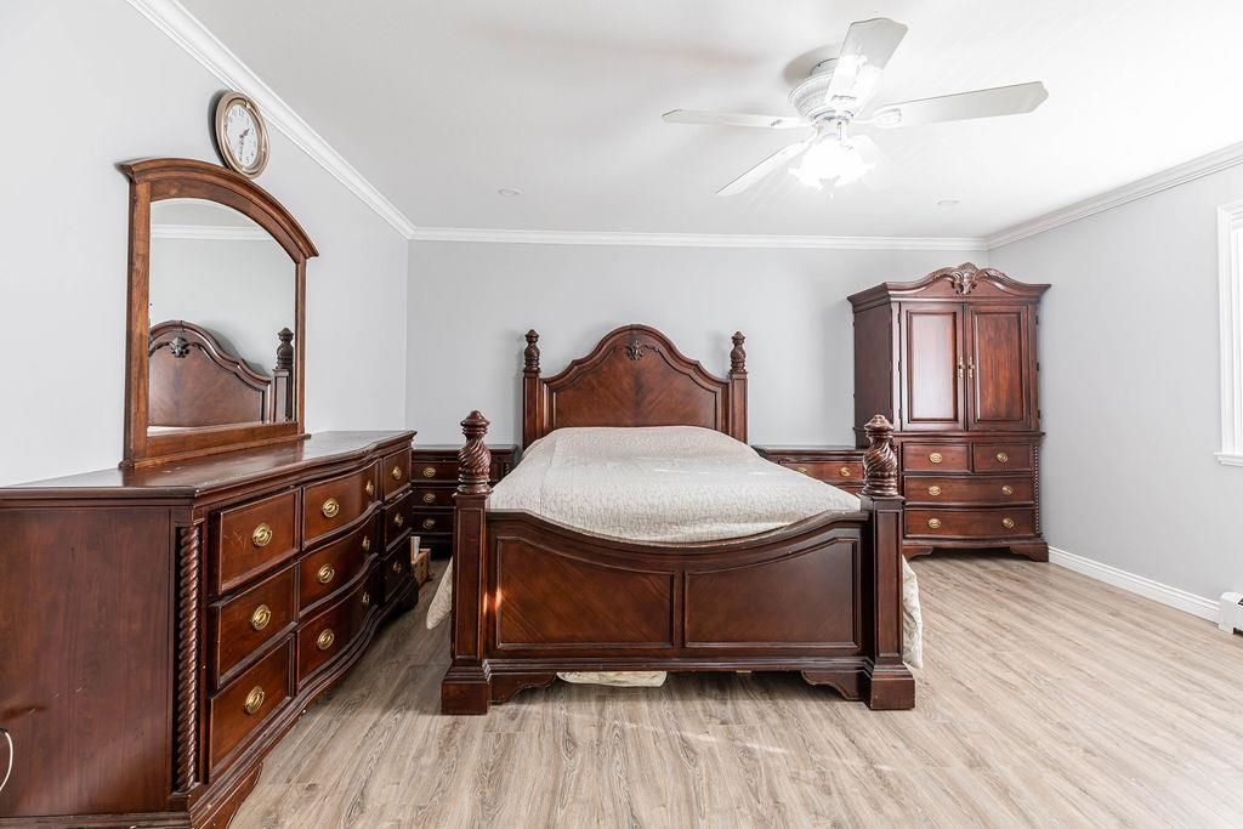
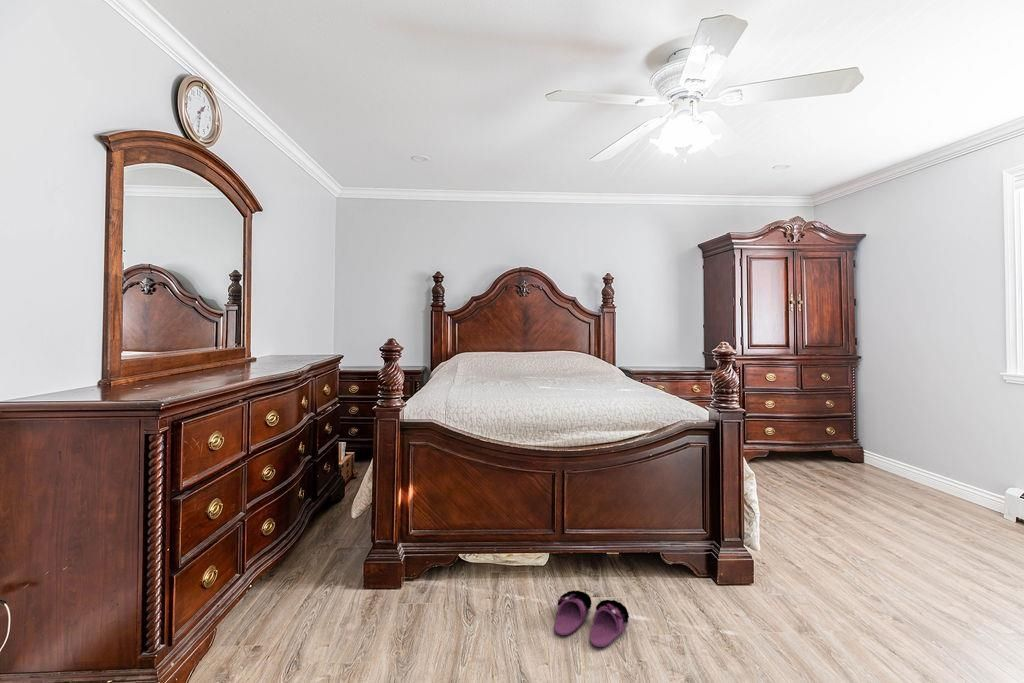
+ slippers (588, 611)
